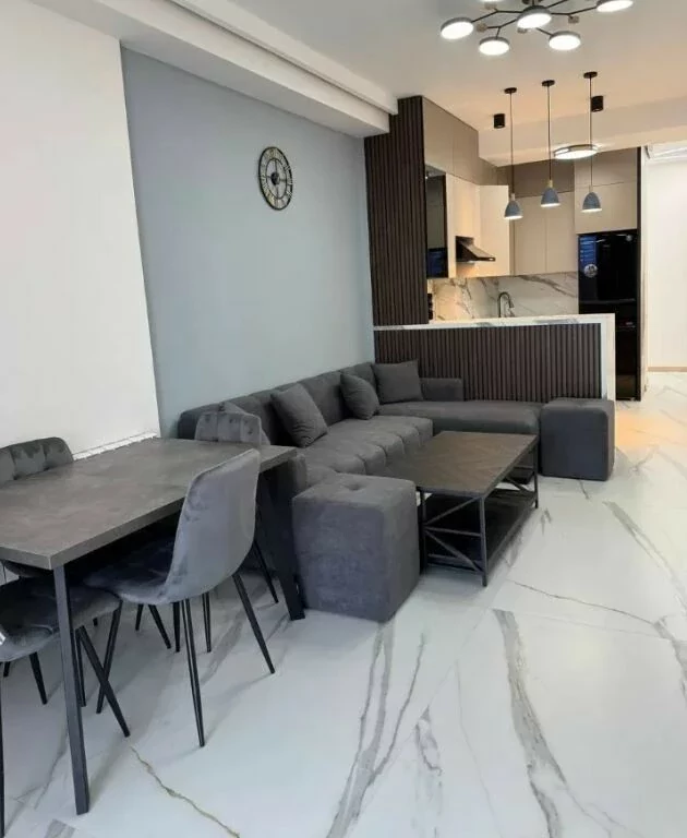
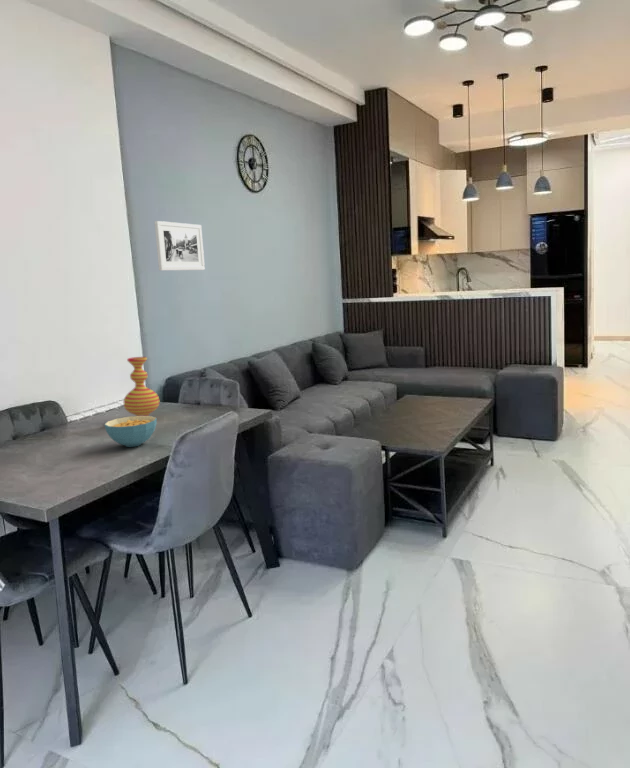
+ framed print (181, 246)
+ cereal bowl (132, 433)
+ vase (140, 389)
